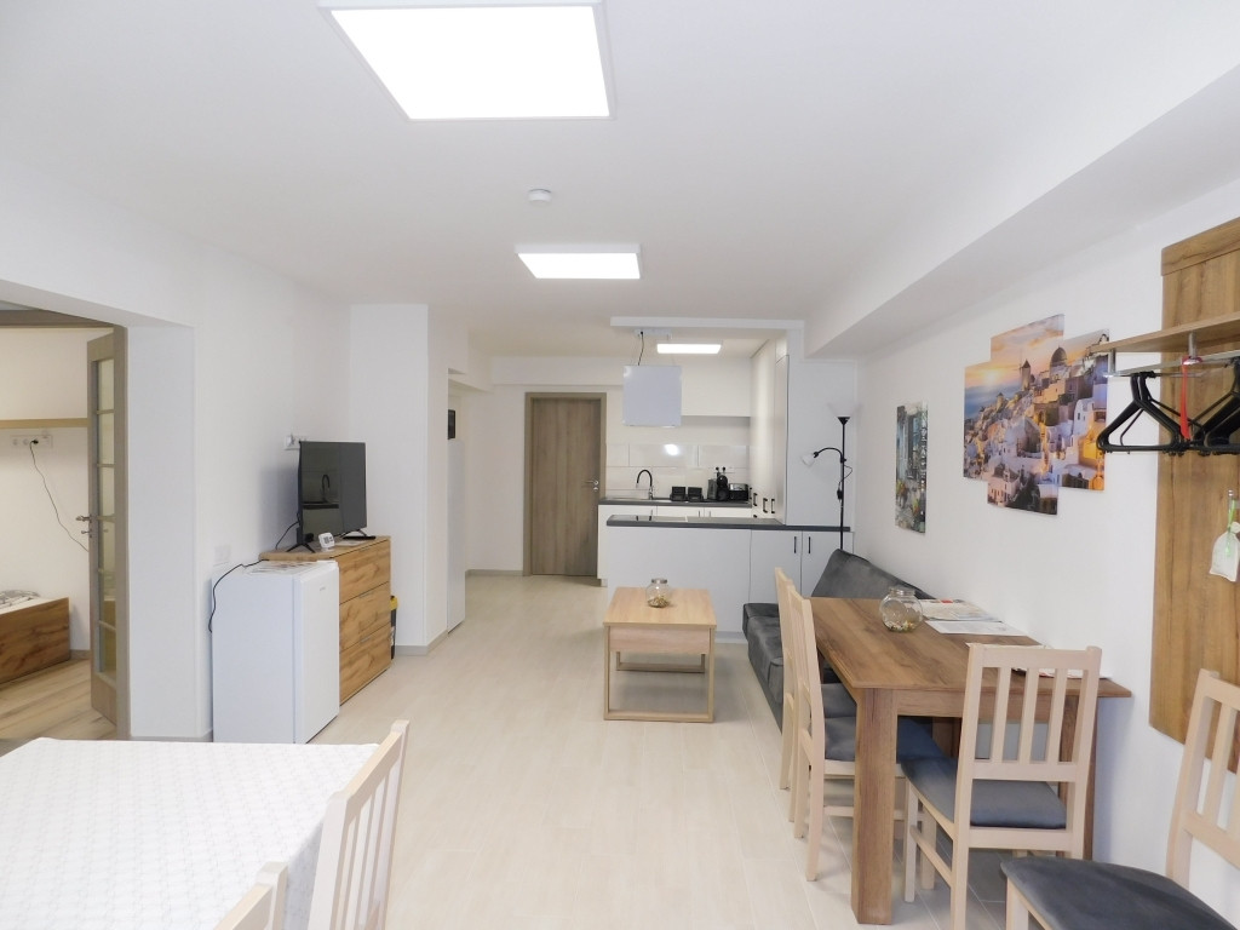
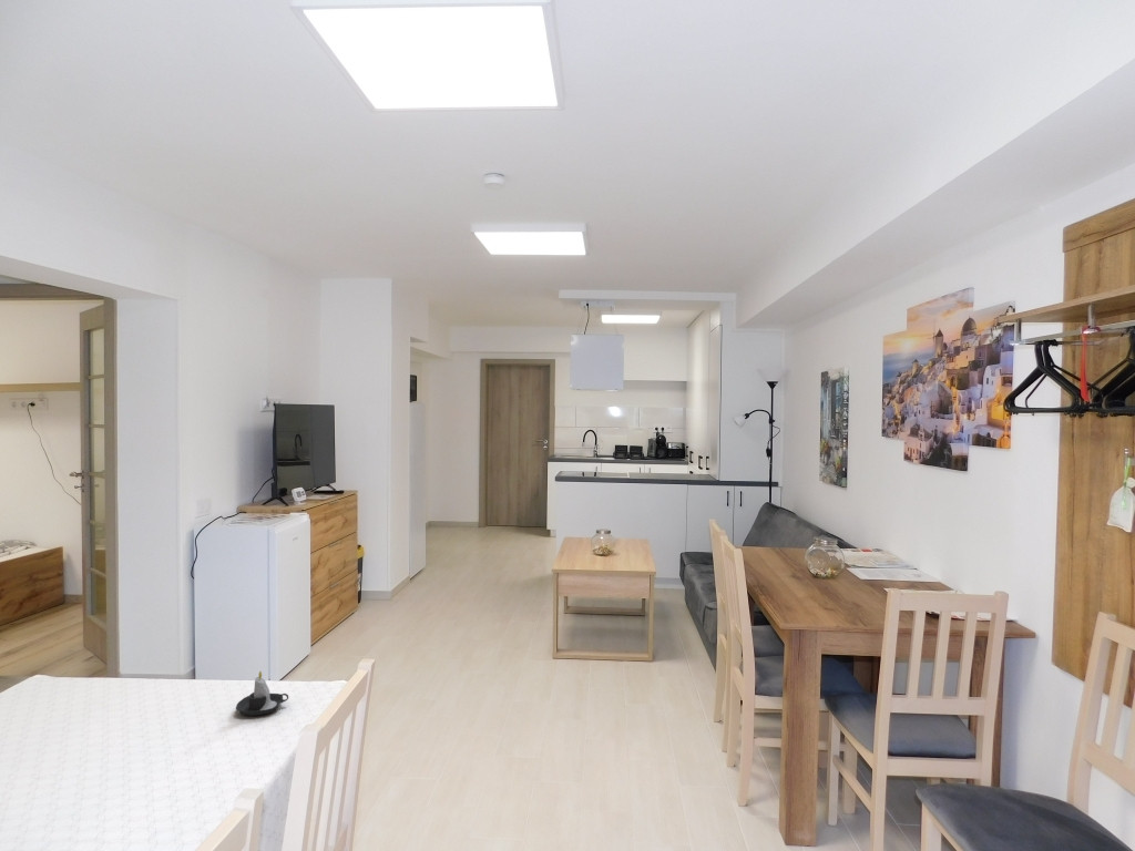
+ candle (263, 688)
